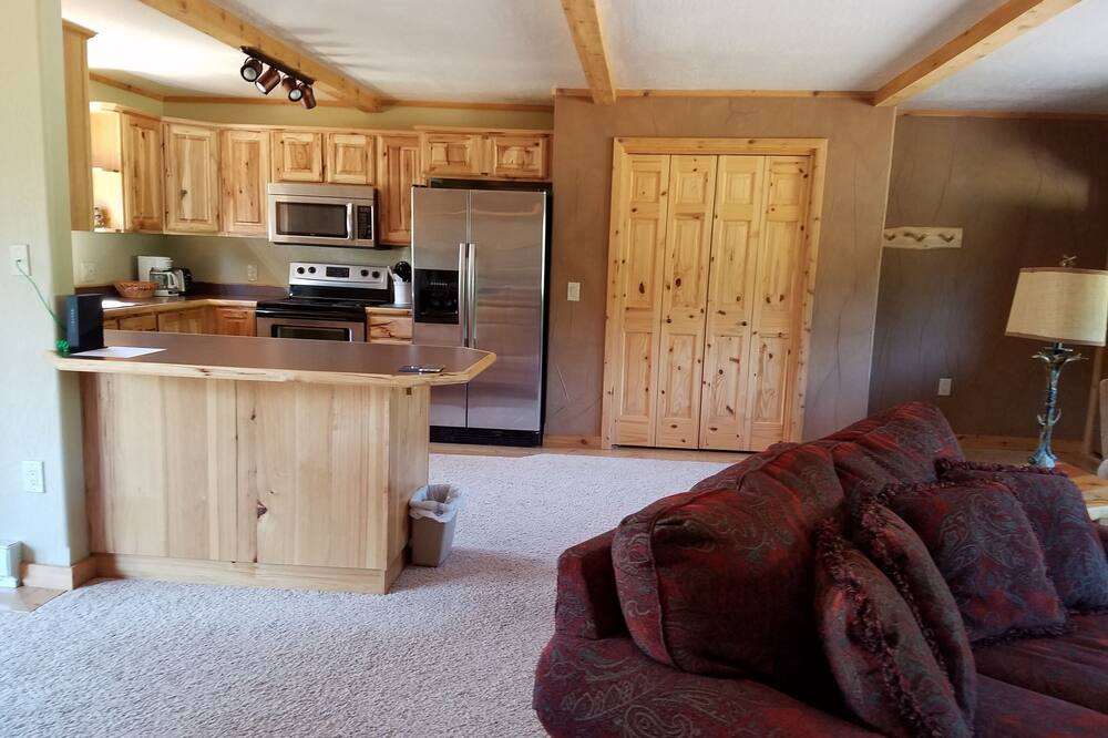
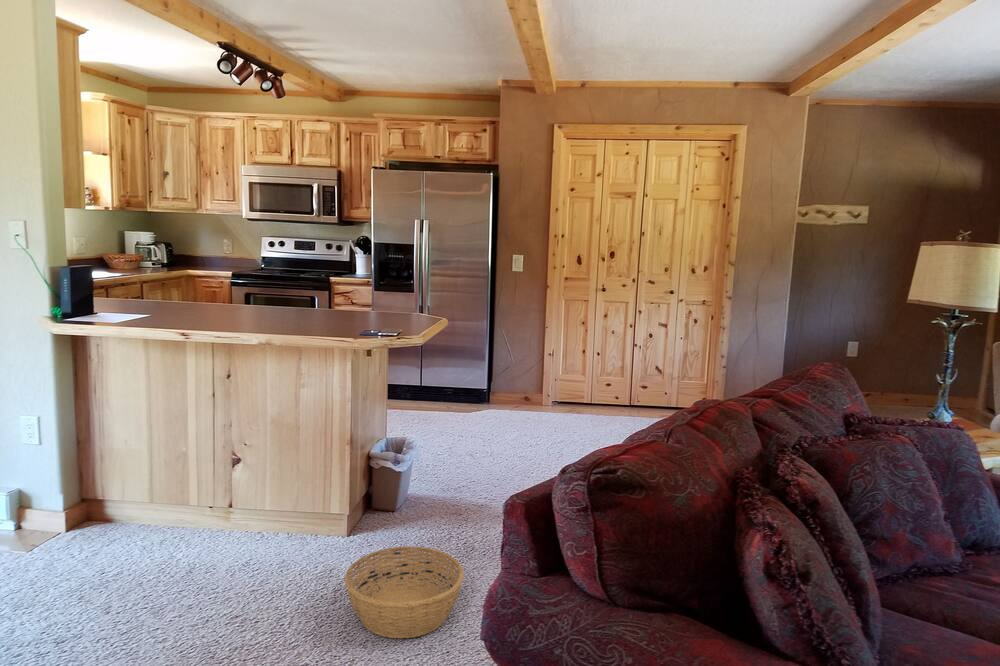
+ basket (404, 592)
